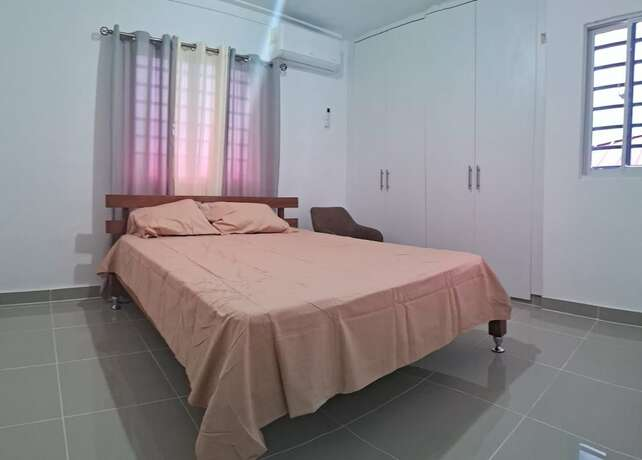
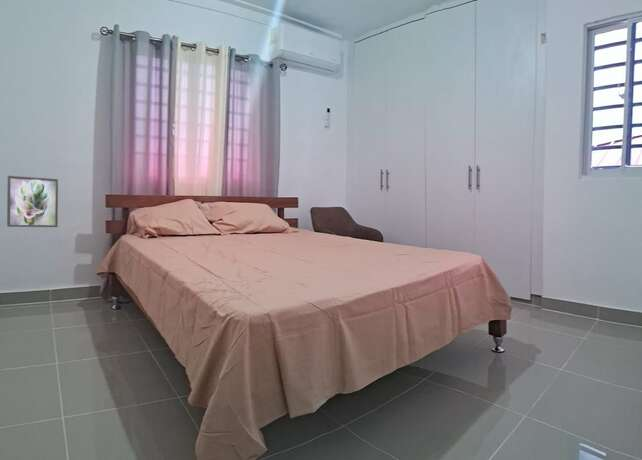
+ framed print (33, 202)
